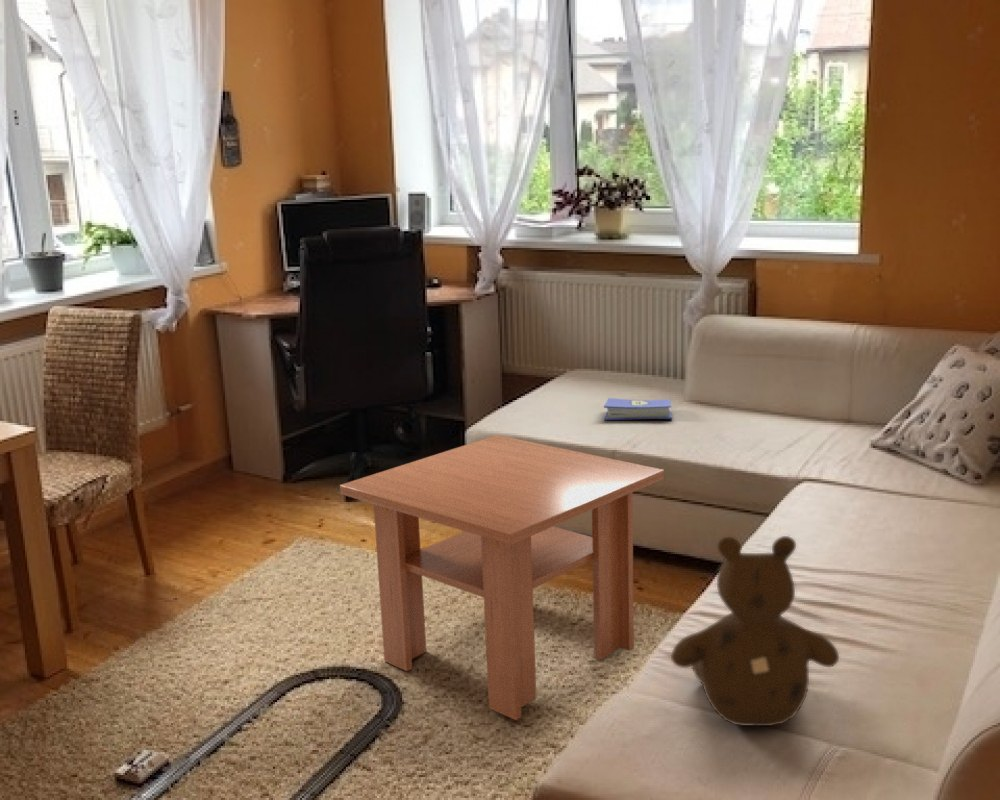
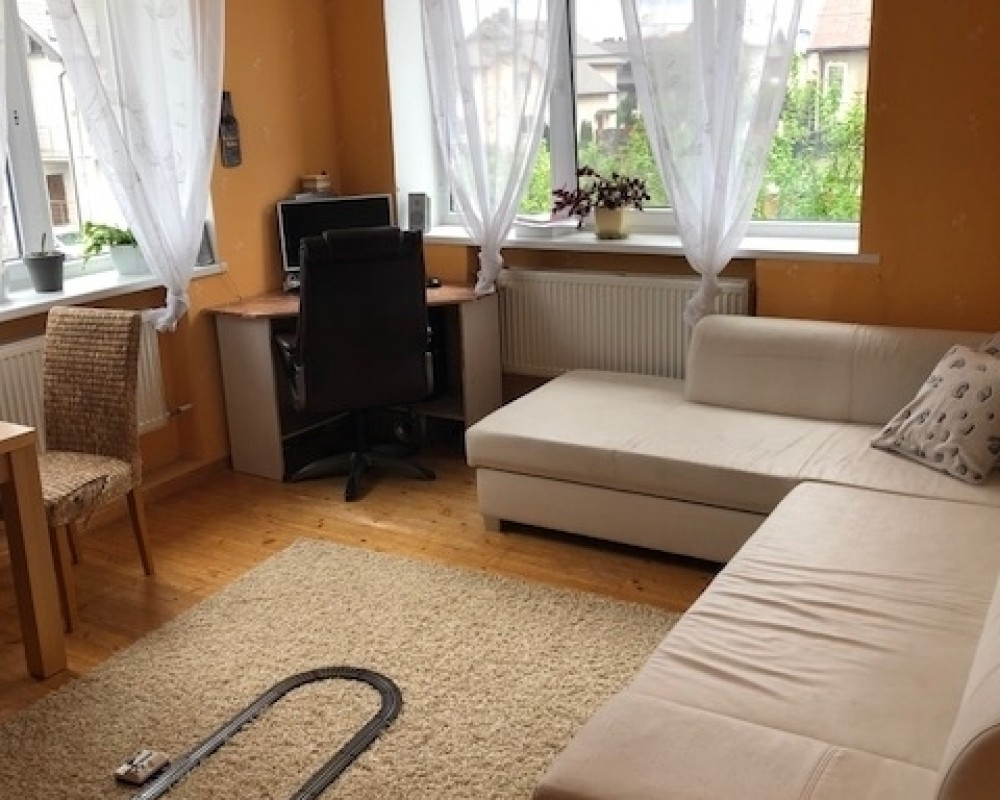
- coffee table (506, 567)
- teddy bear (750, 617)
- hardcover book (638, 407)
